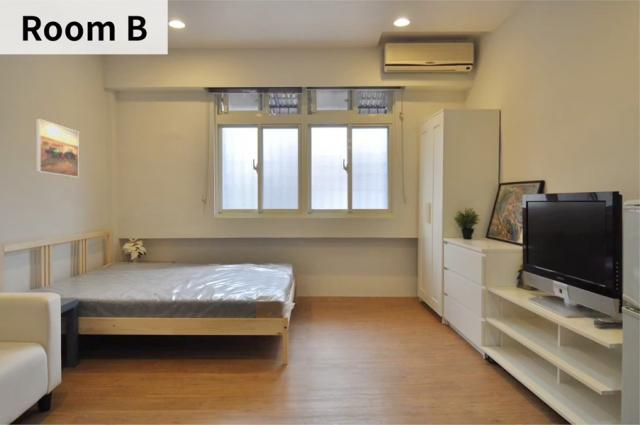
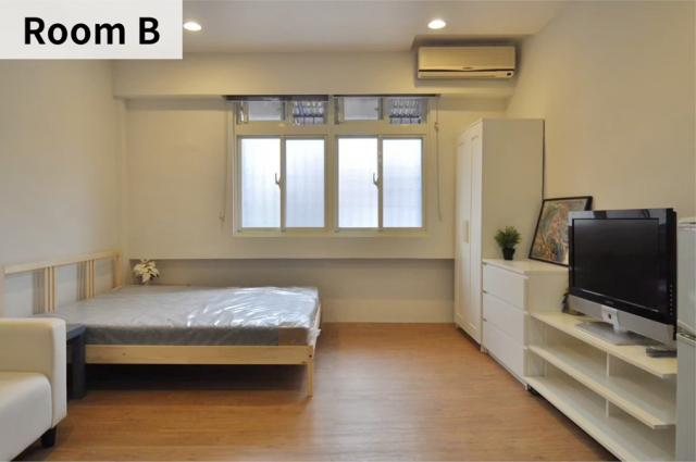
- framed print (59, 150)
